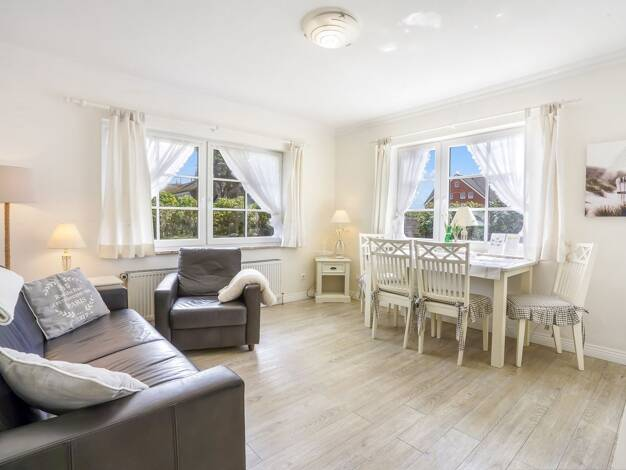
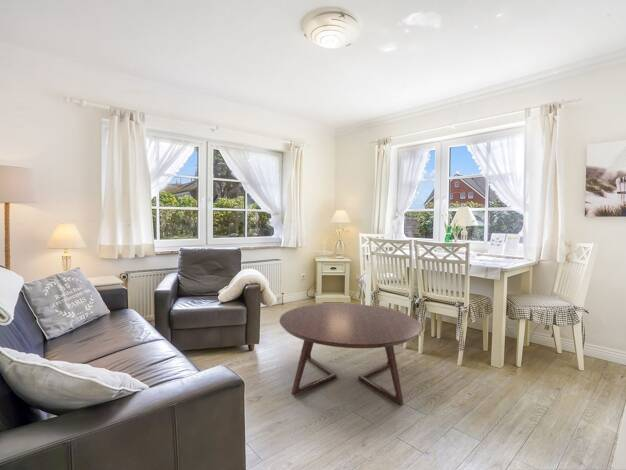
+ coffee table (348, 347)
